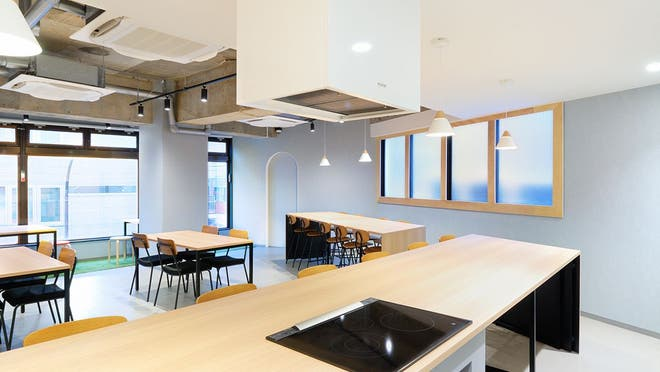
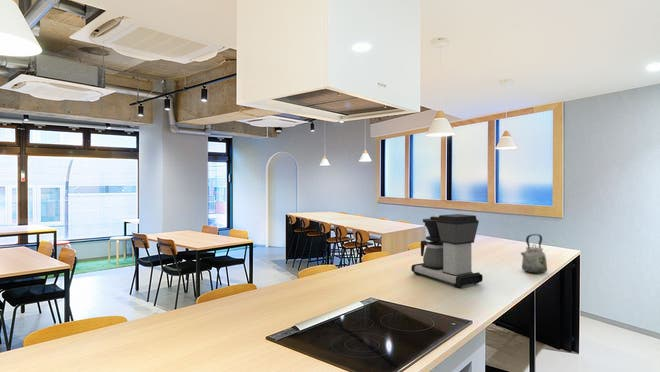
+ coffee maker (444, 246)
+ kettle (531, 253)
